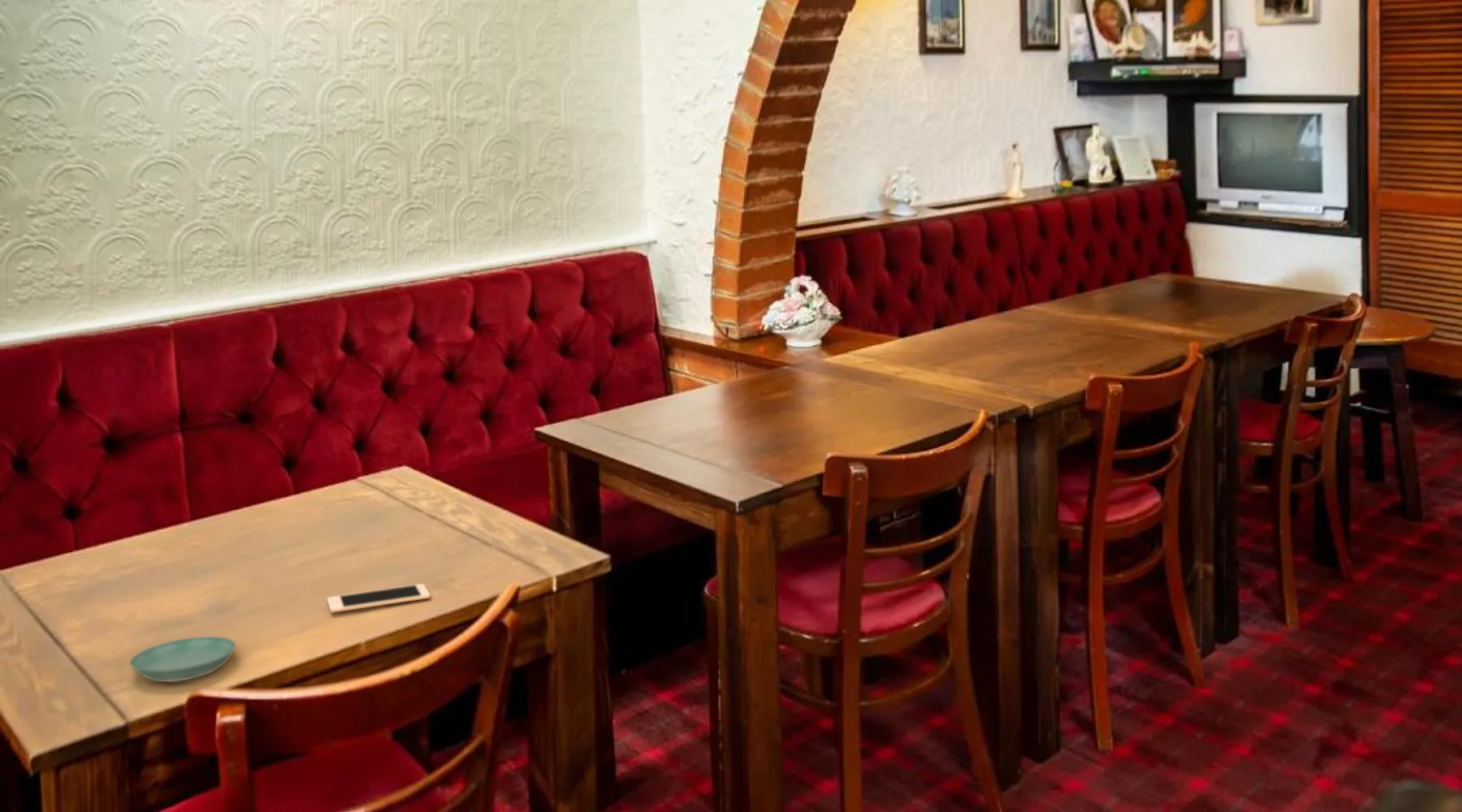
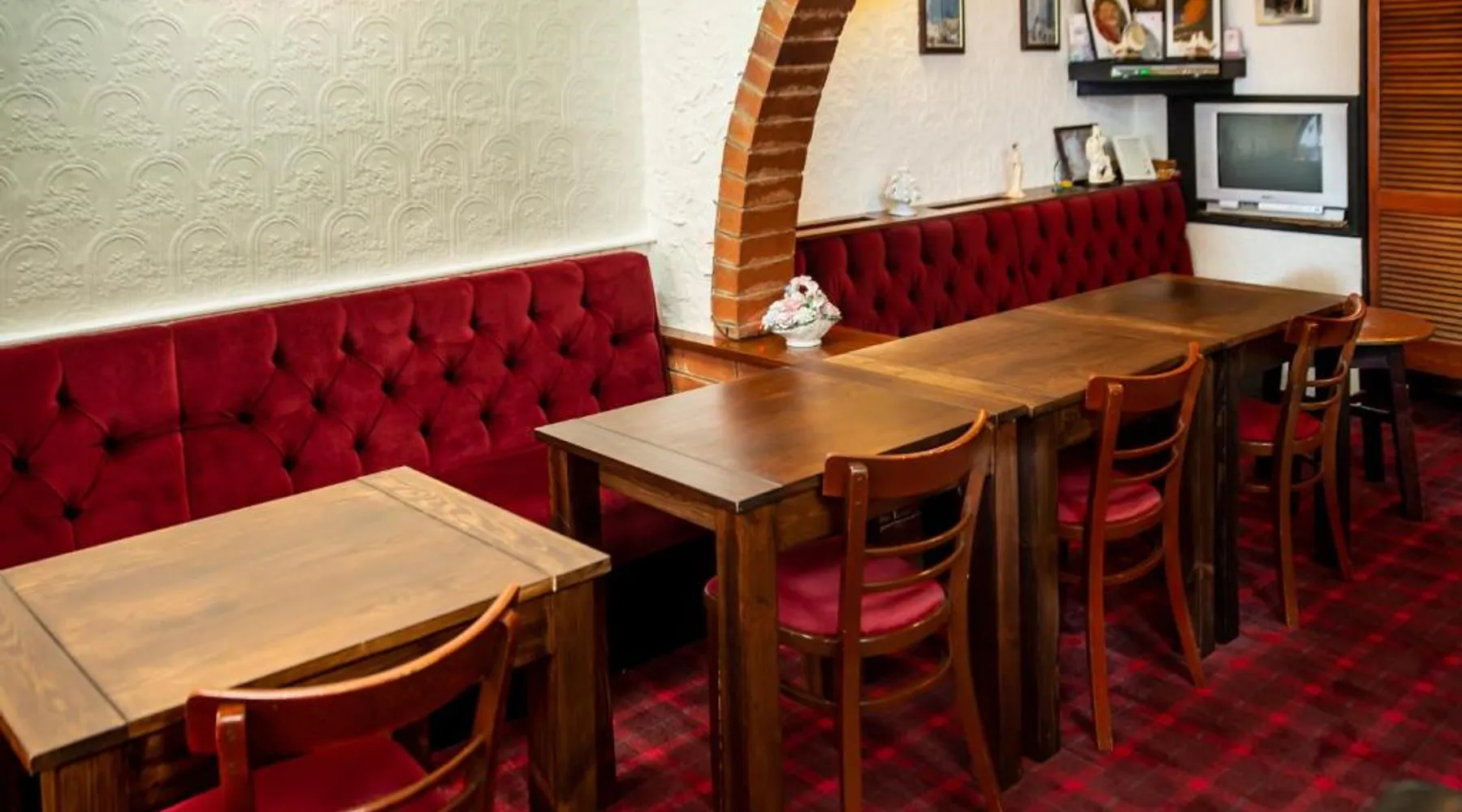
- cell phone (378, 598)
- saucer (184, 661)
